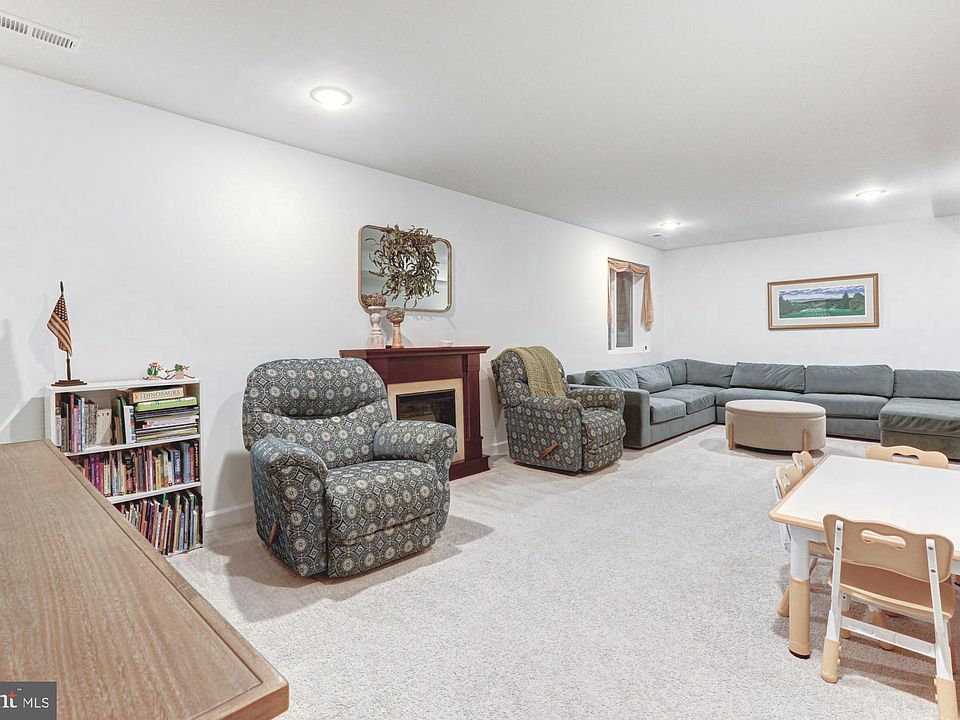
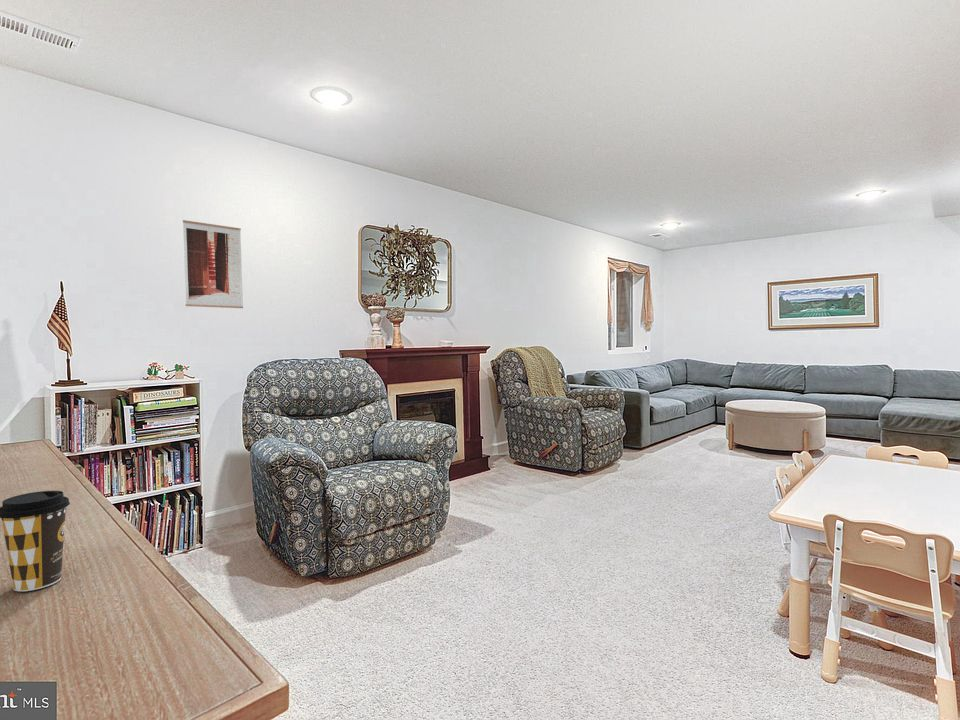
+ coffee cup (35, 540)
+ wall art (214, 265)
